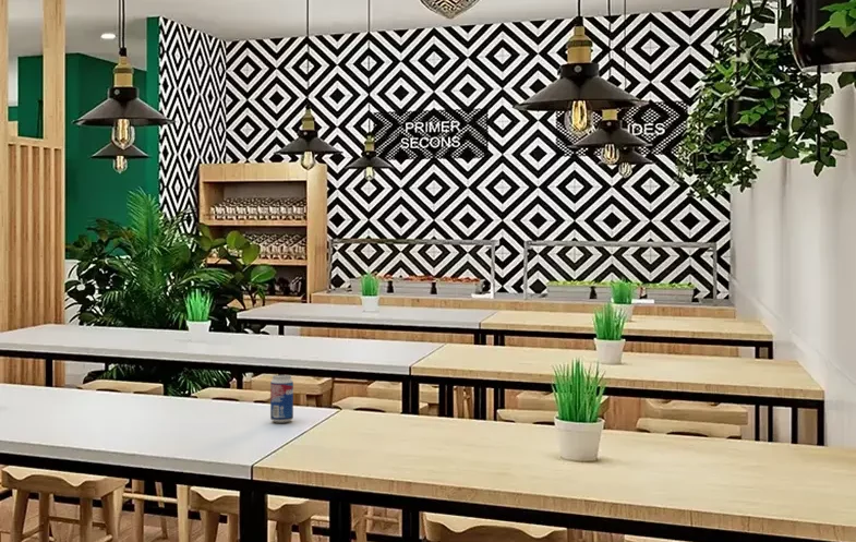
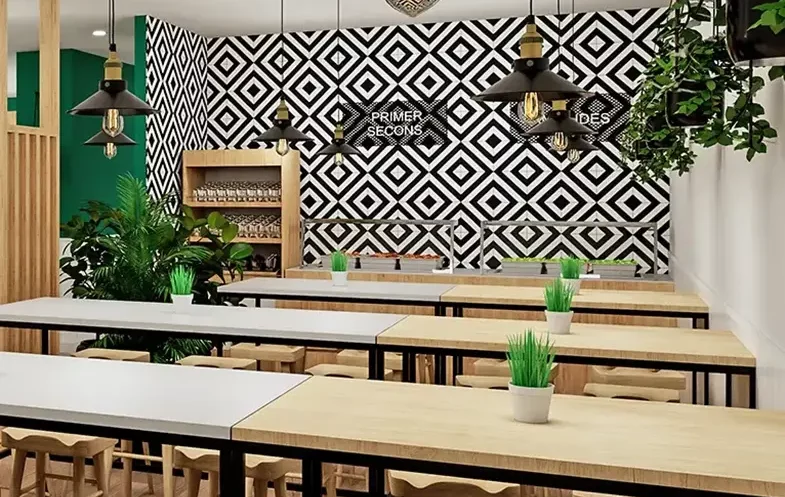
- beverage can (281, 398)
